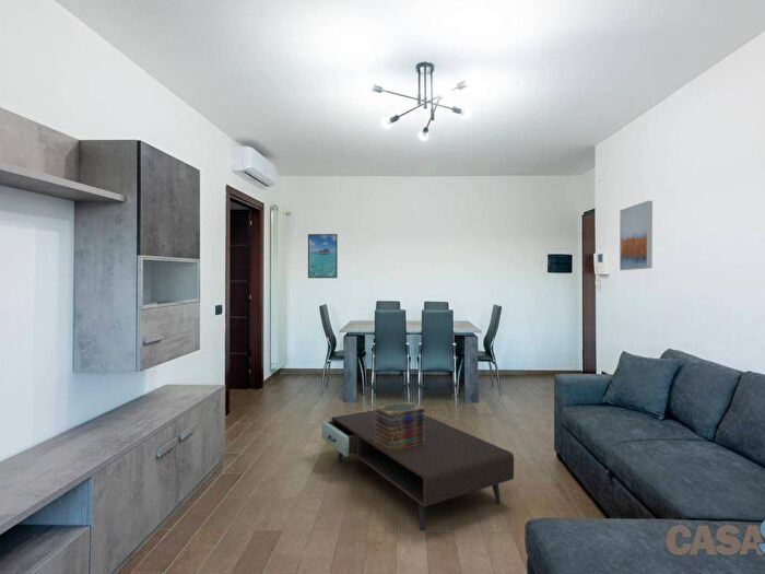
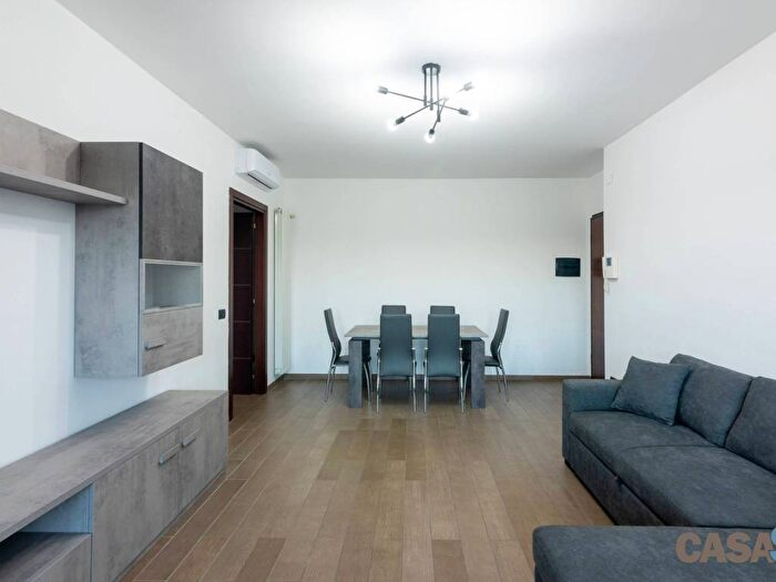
- coffee table (403, 457)
- wall art (635, 237)
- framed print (322, 256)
- book stack (399, 424)
